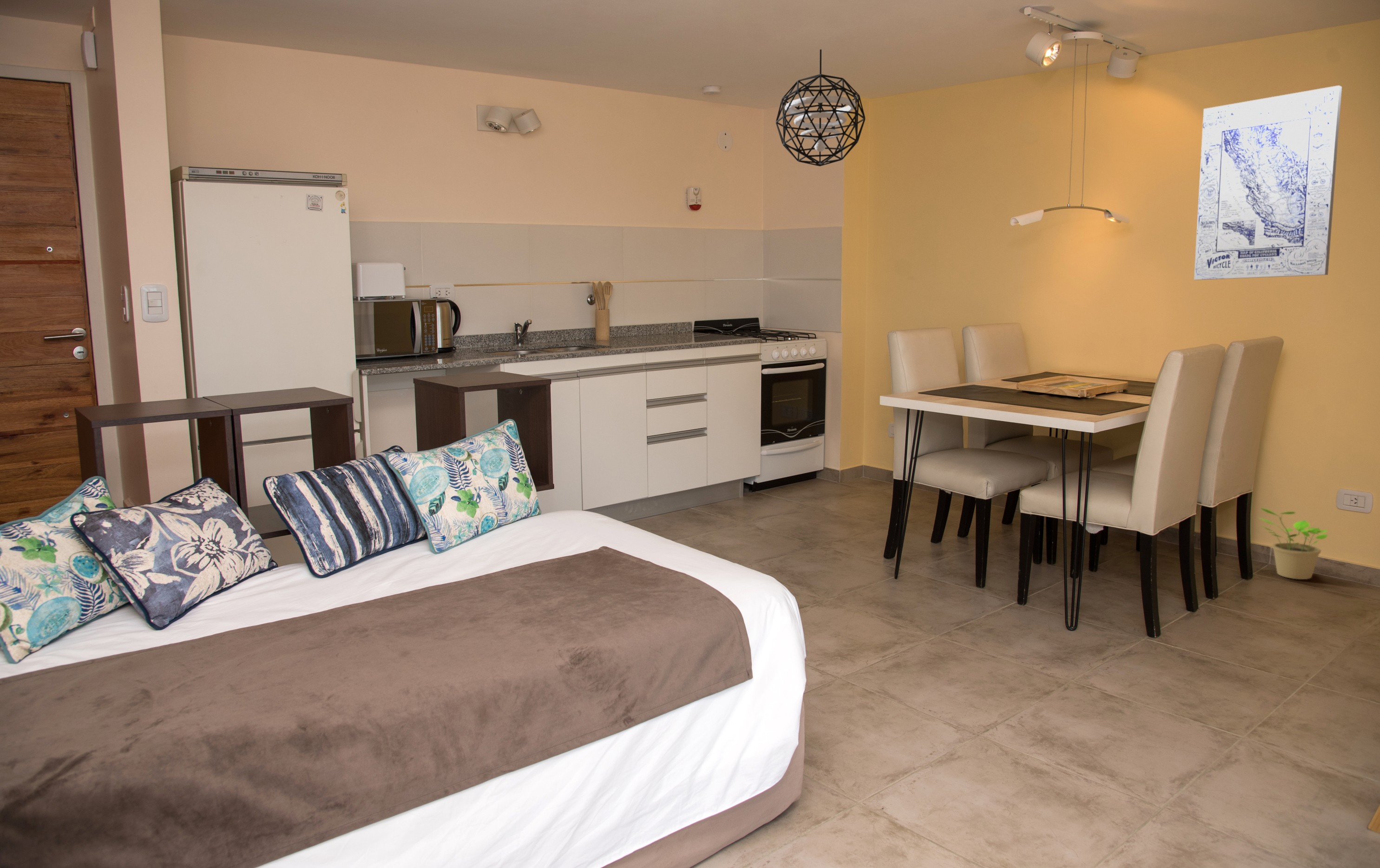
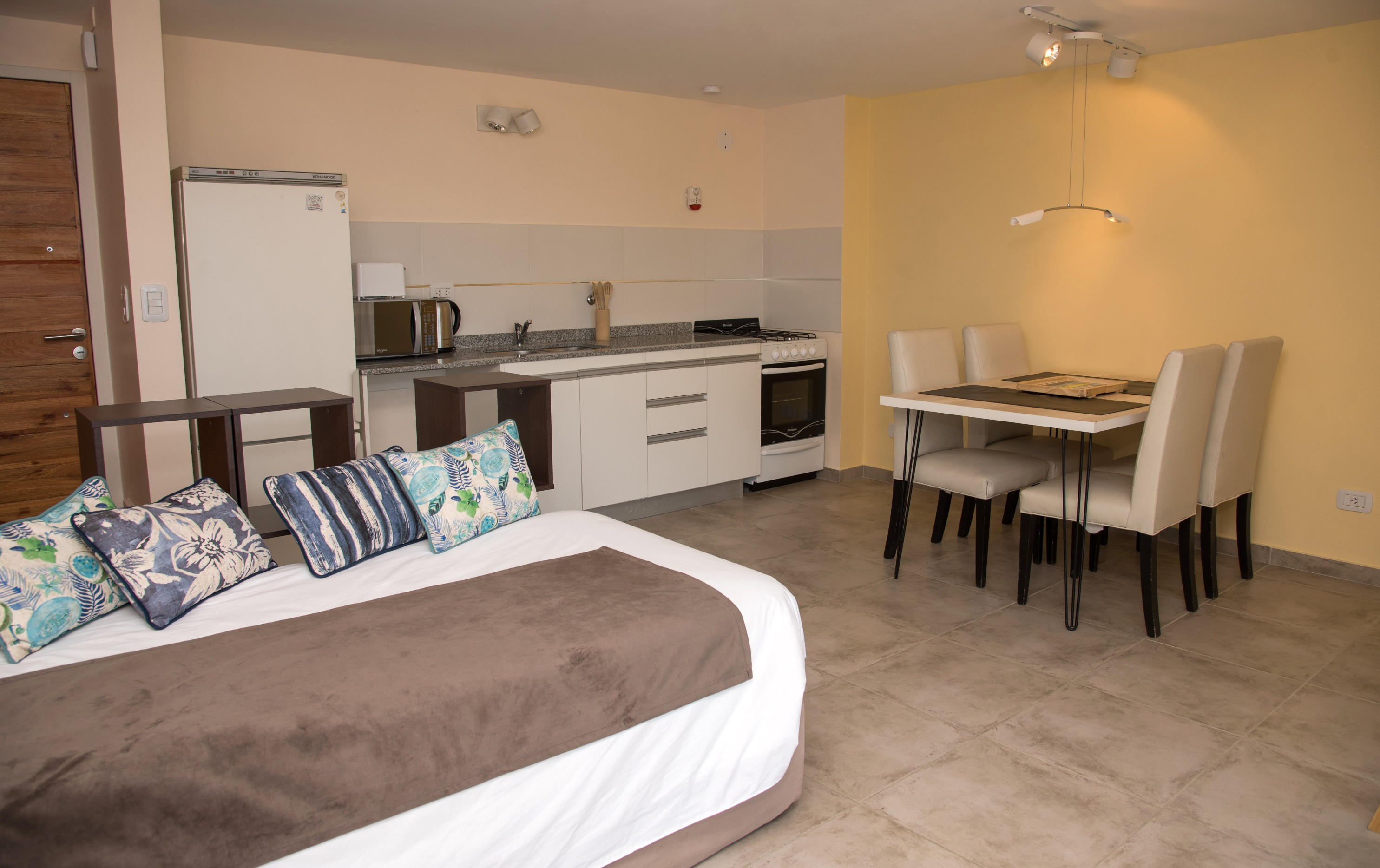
- wall art (1263, 189)
- pendant light (820, 108)
- potted plant (1294, 541)
